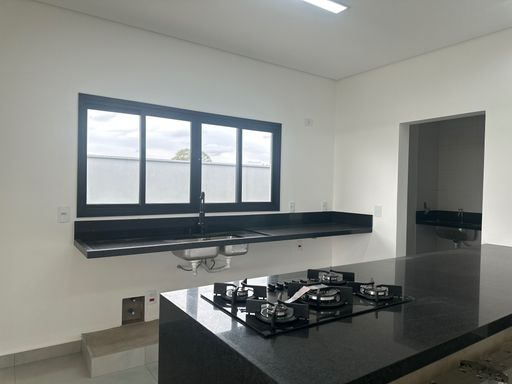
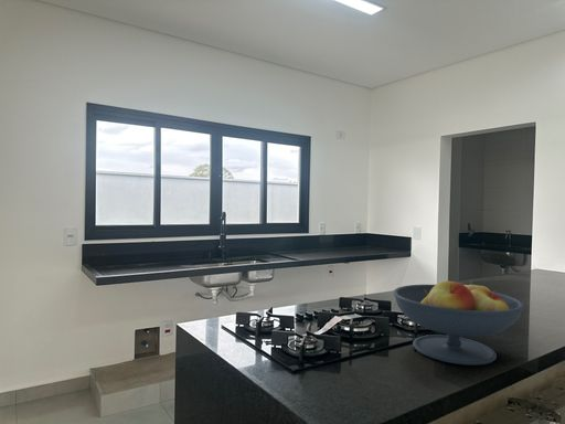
+ fruit bowl (454, 314)
